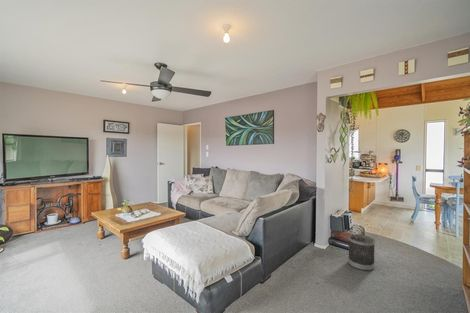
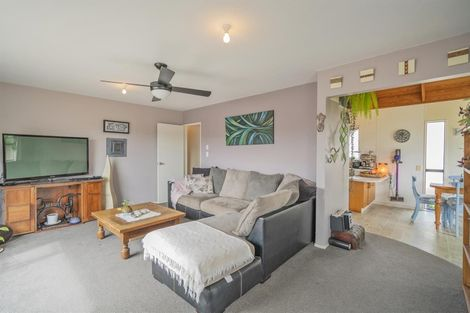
- wastebasket (361, 251)
